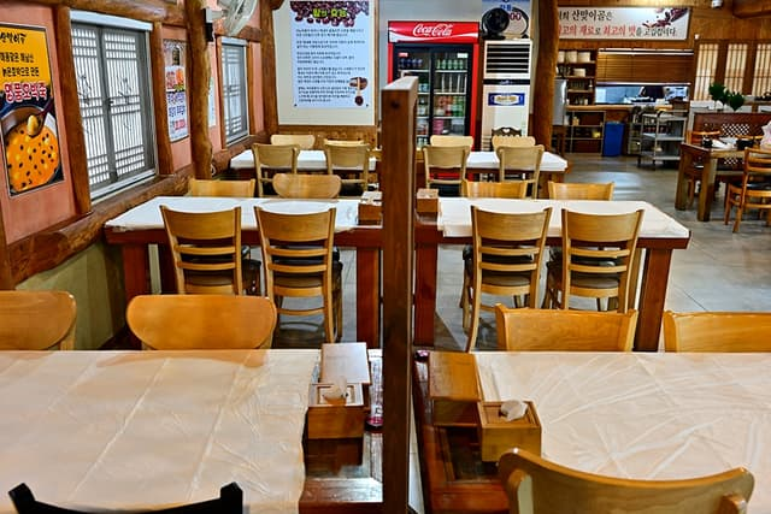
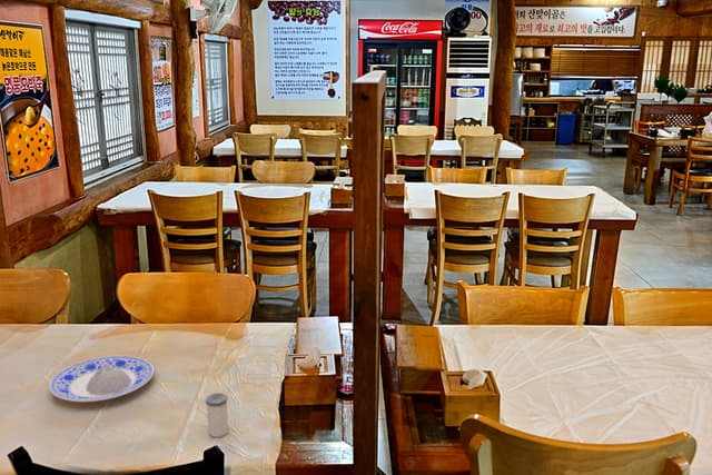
+ salt shaker (217, 415)
+ plate (102, 376)
